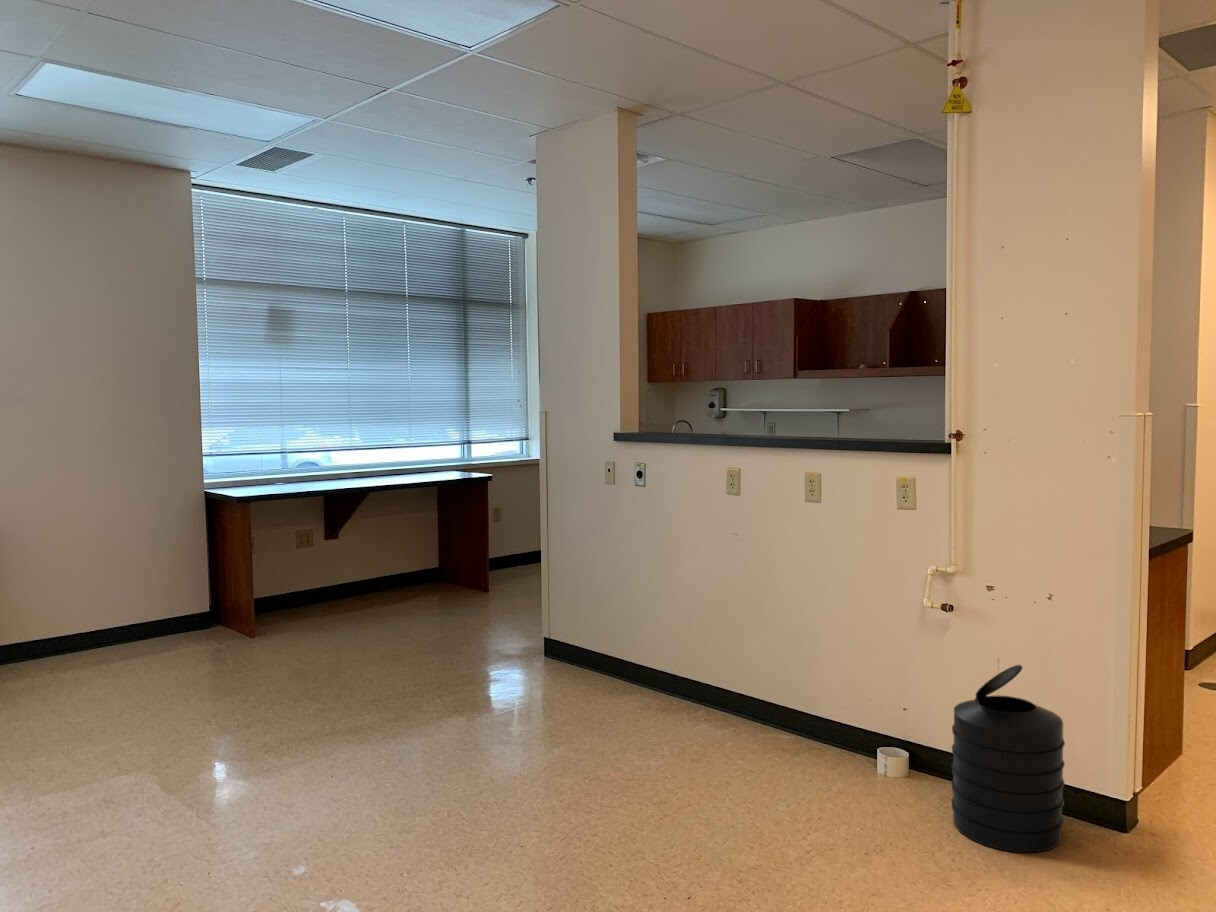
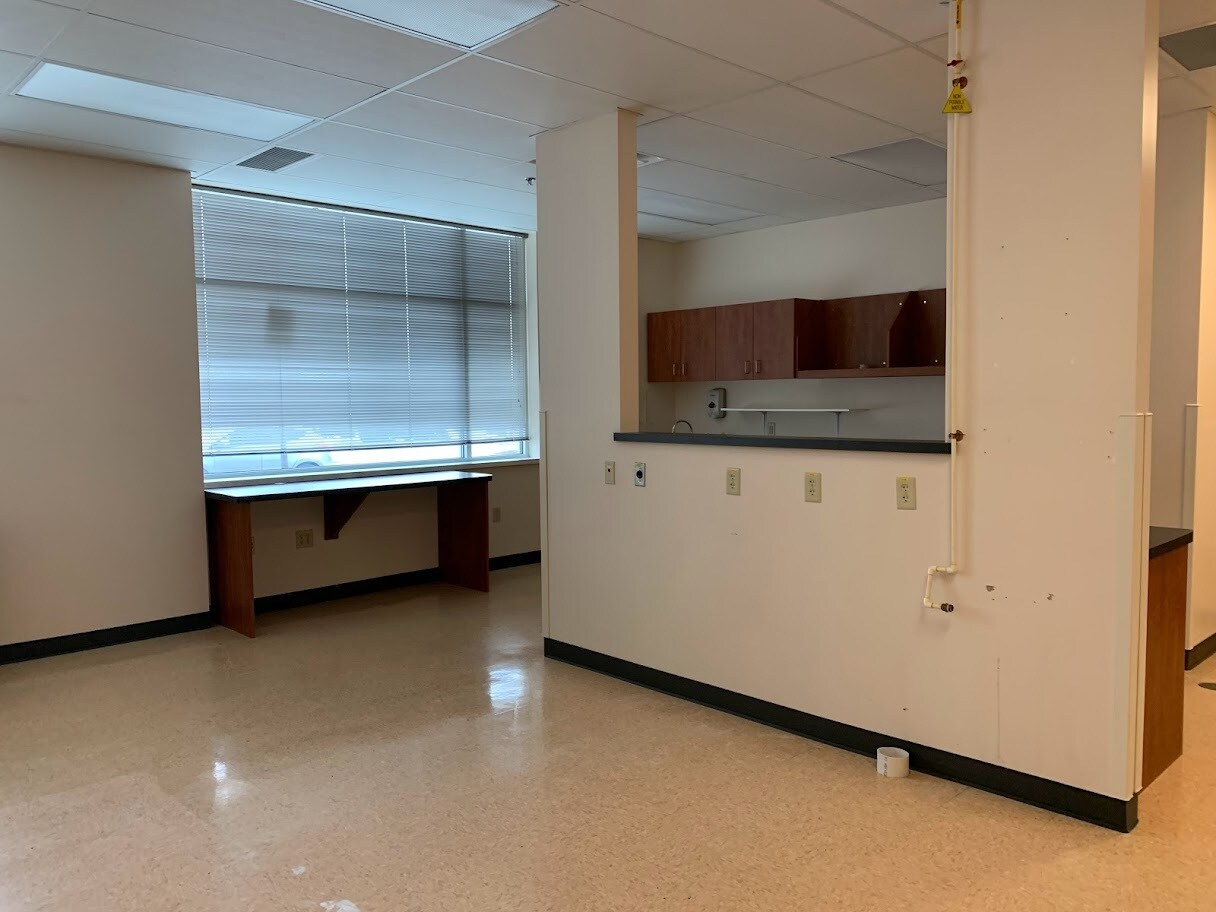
- trash can (1006, 746)
